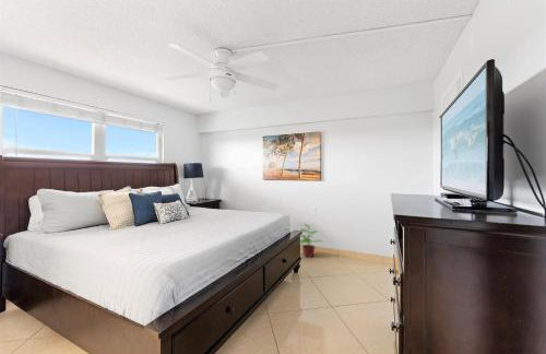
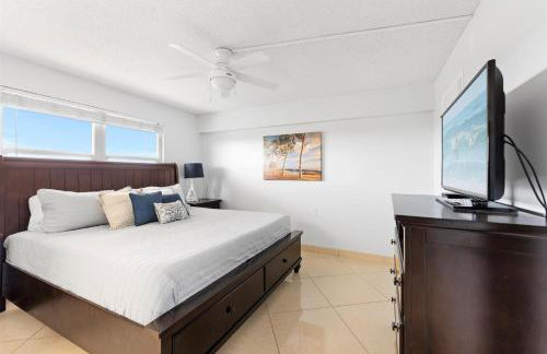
- potted plant (309, 239)
